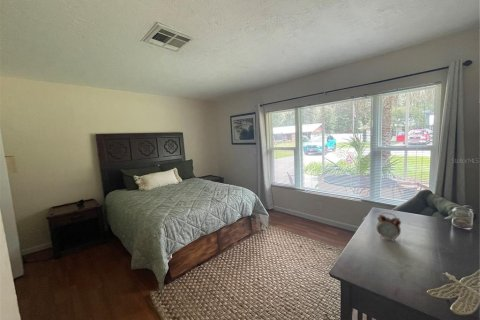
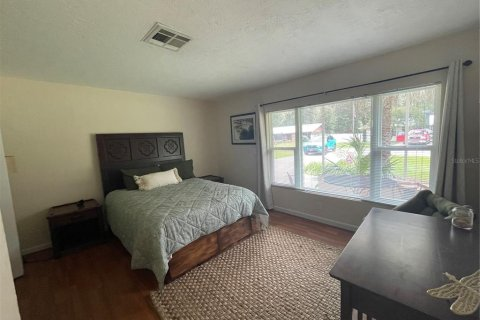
- alarm clock (388, 226)
